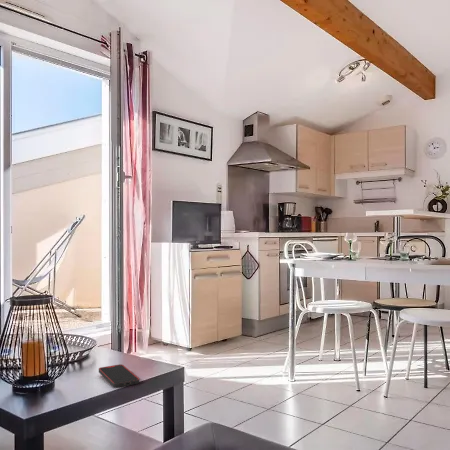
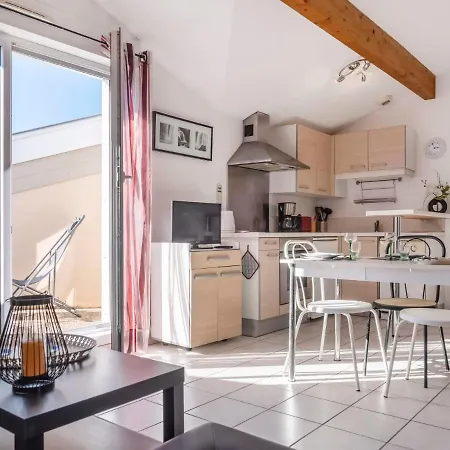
- smartphone (118, 375)
